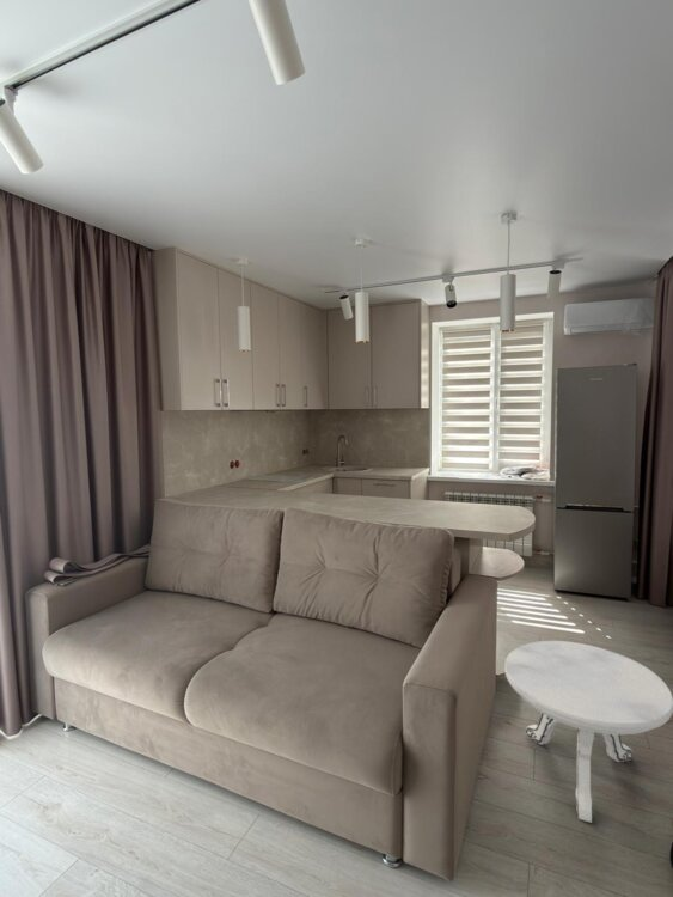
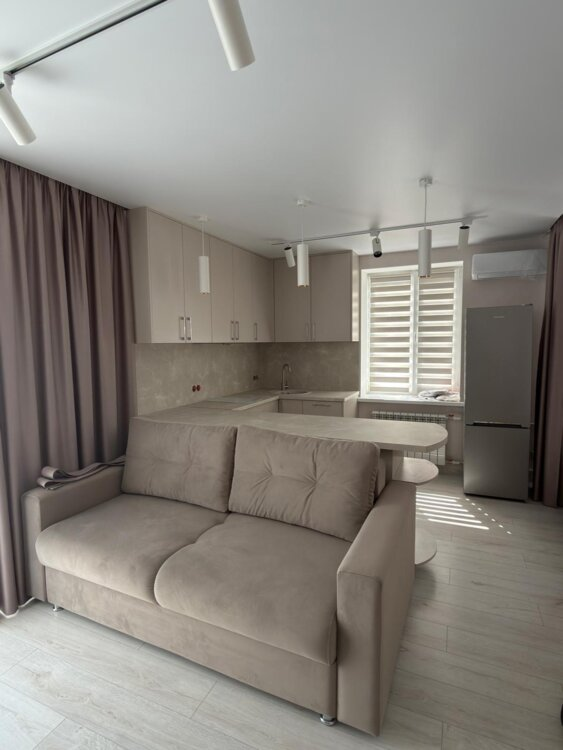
- side table (581, 724)
